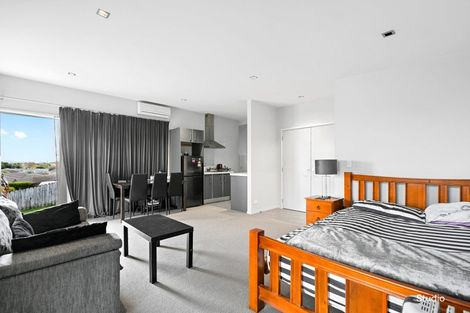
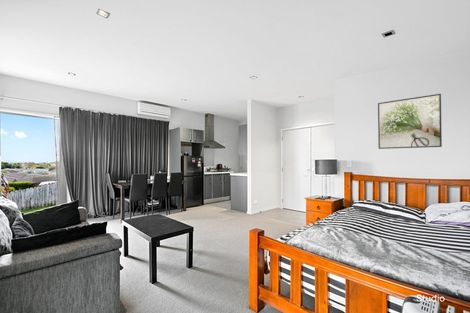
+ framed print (407, 123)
